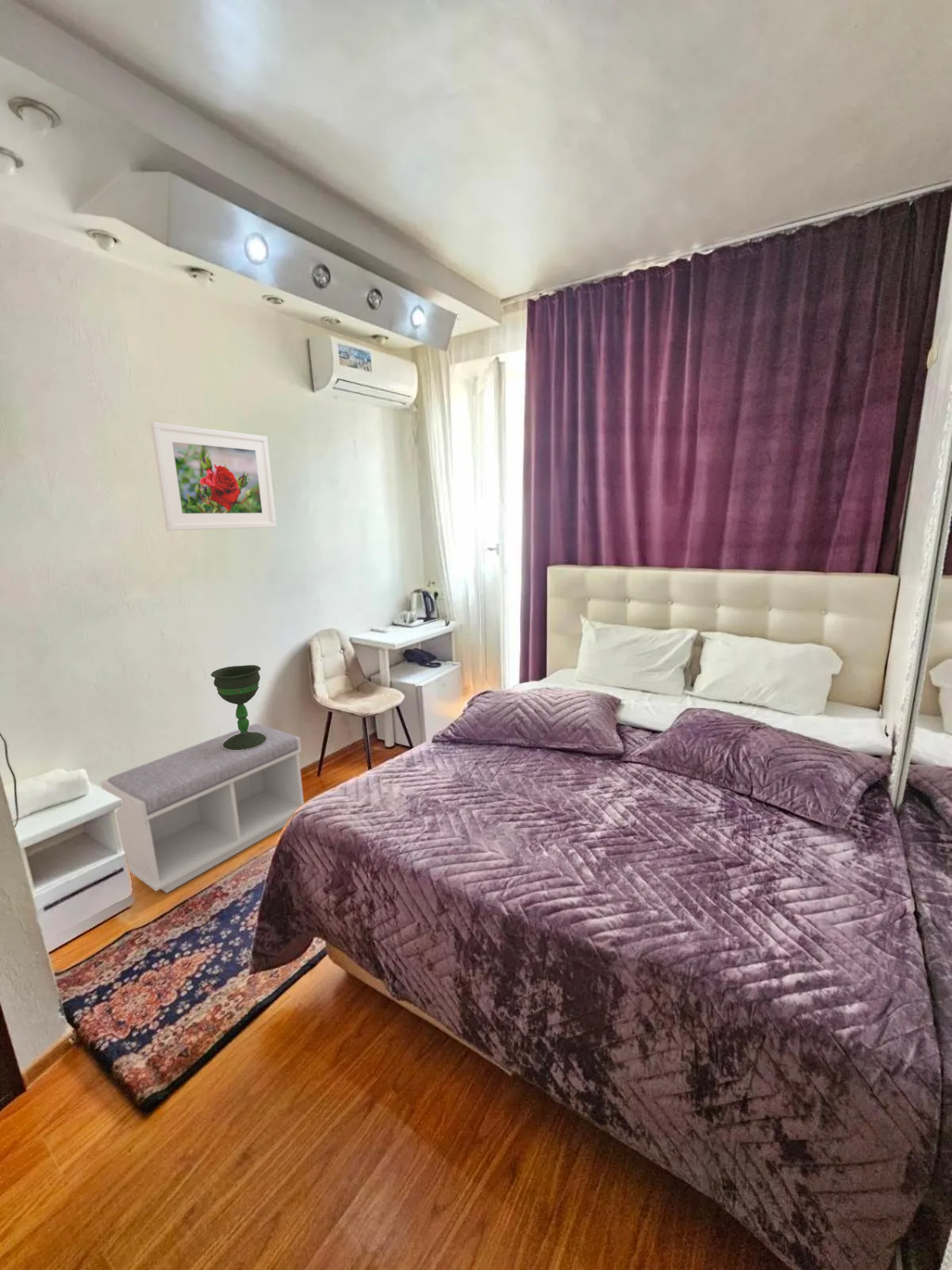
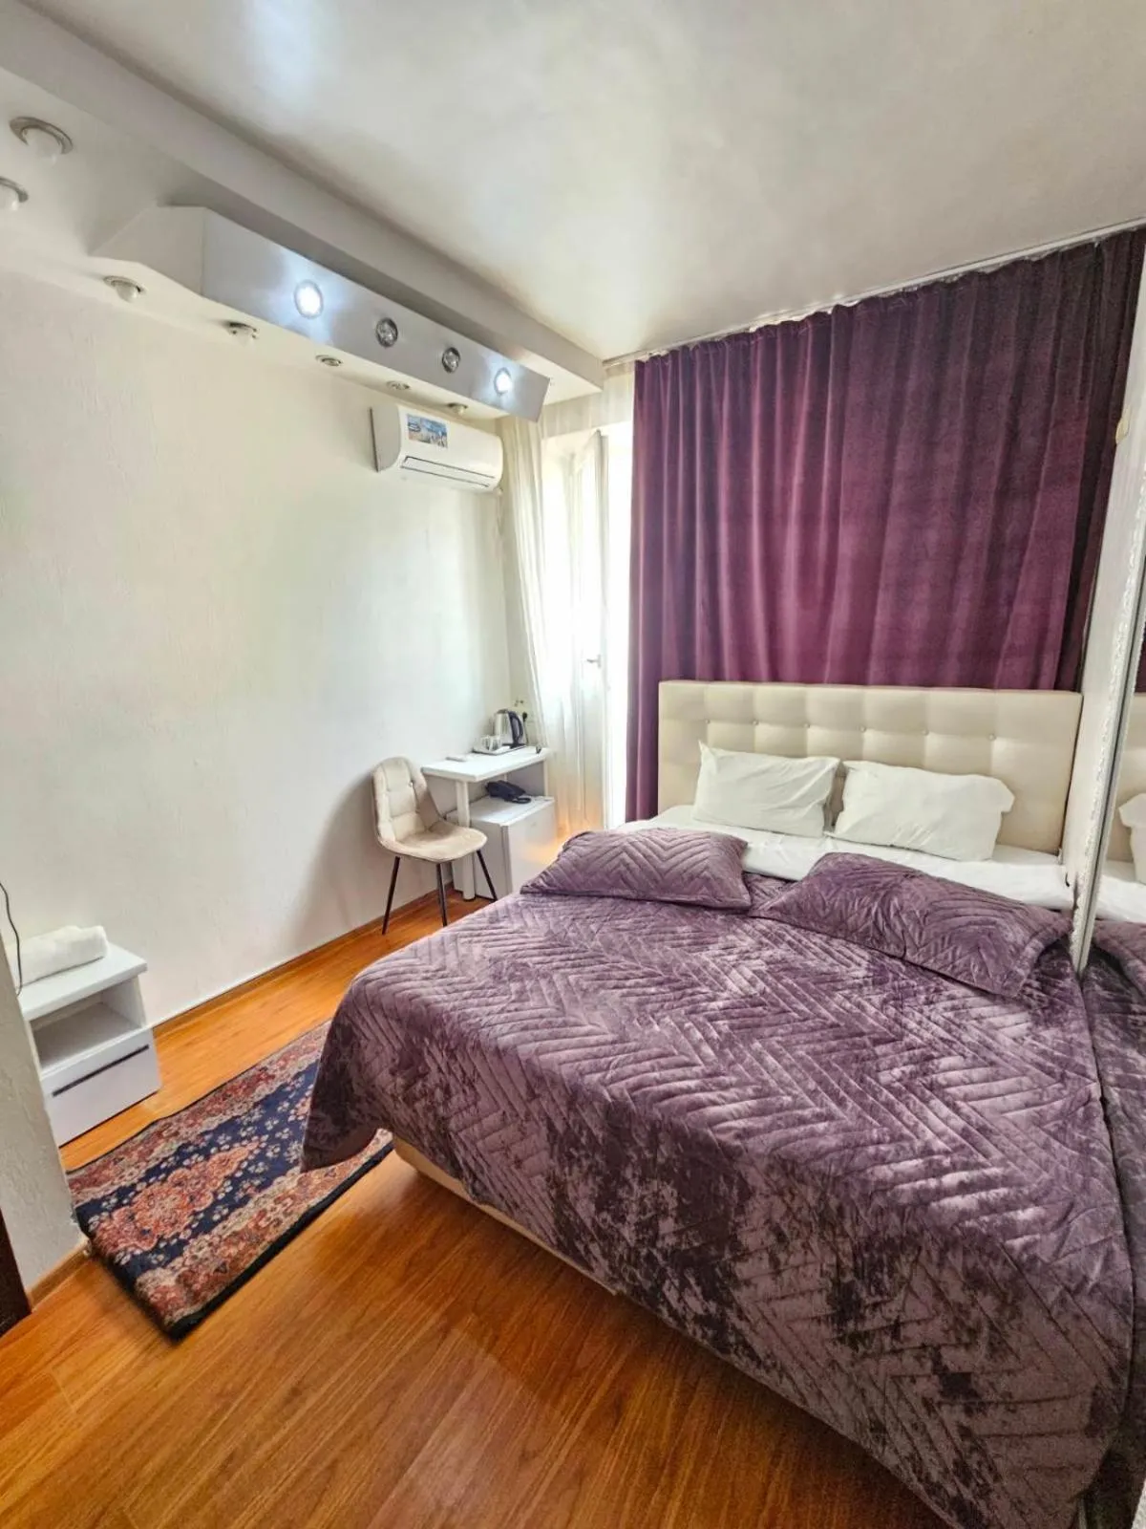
- bench (214, 798)
- chalice (240, 706)
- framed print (220, 480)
